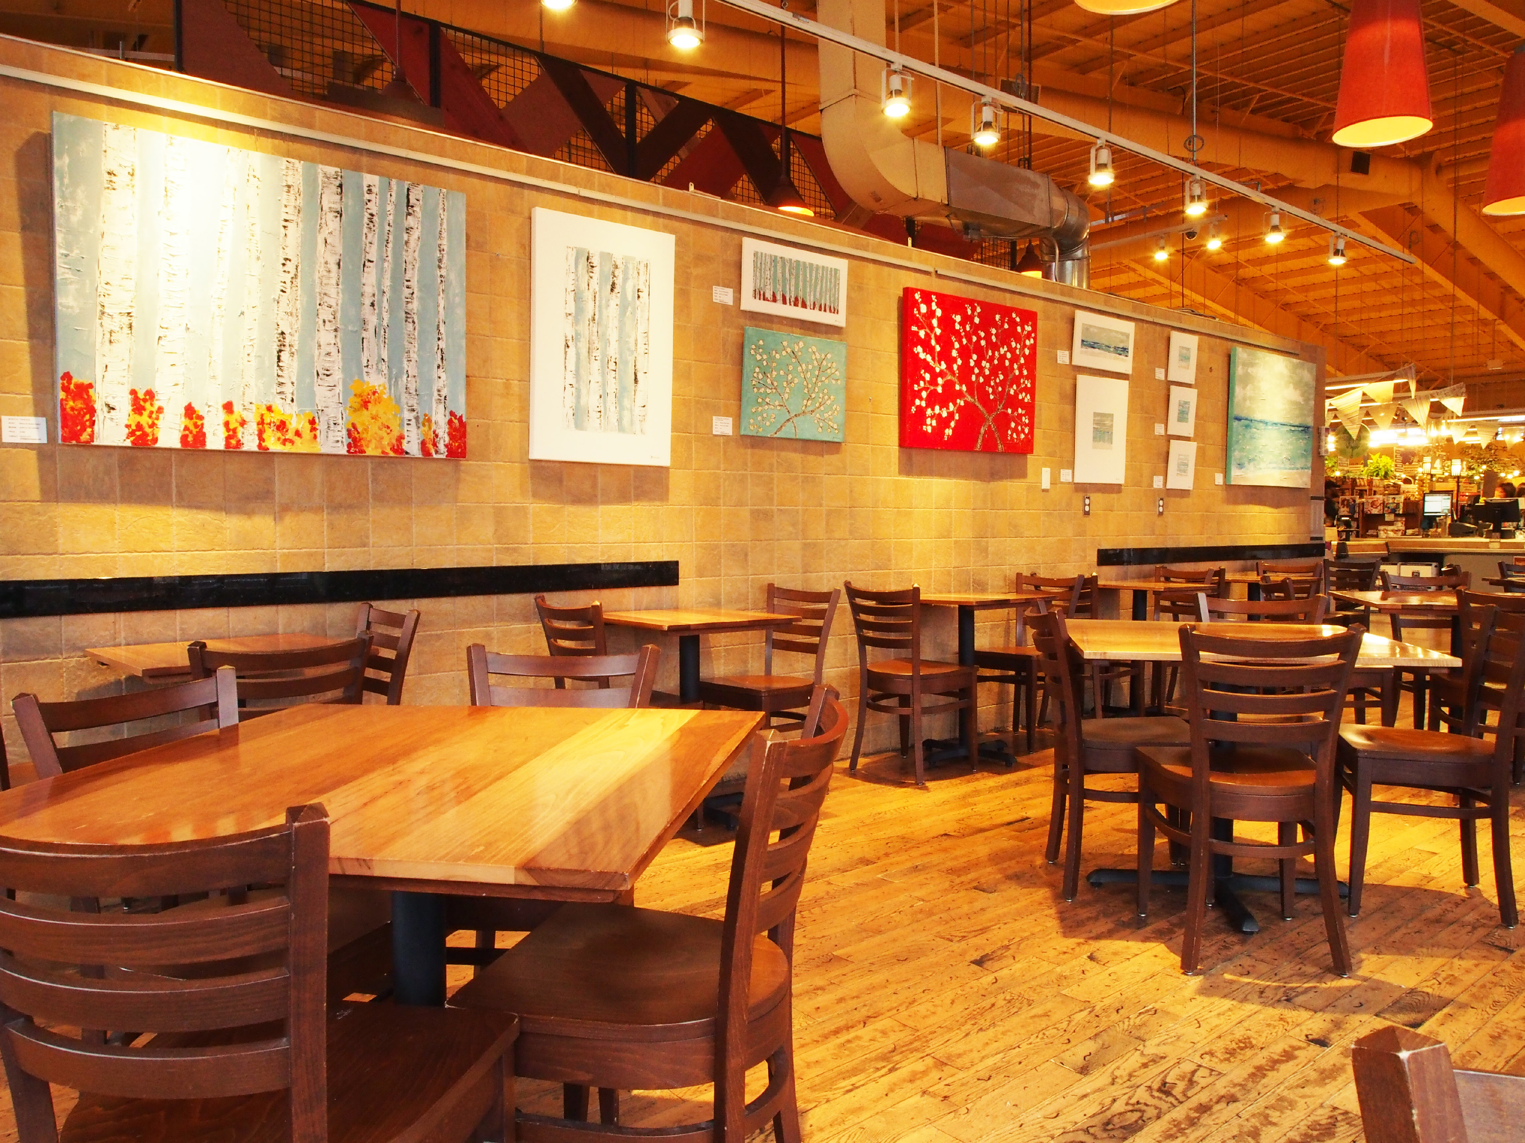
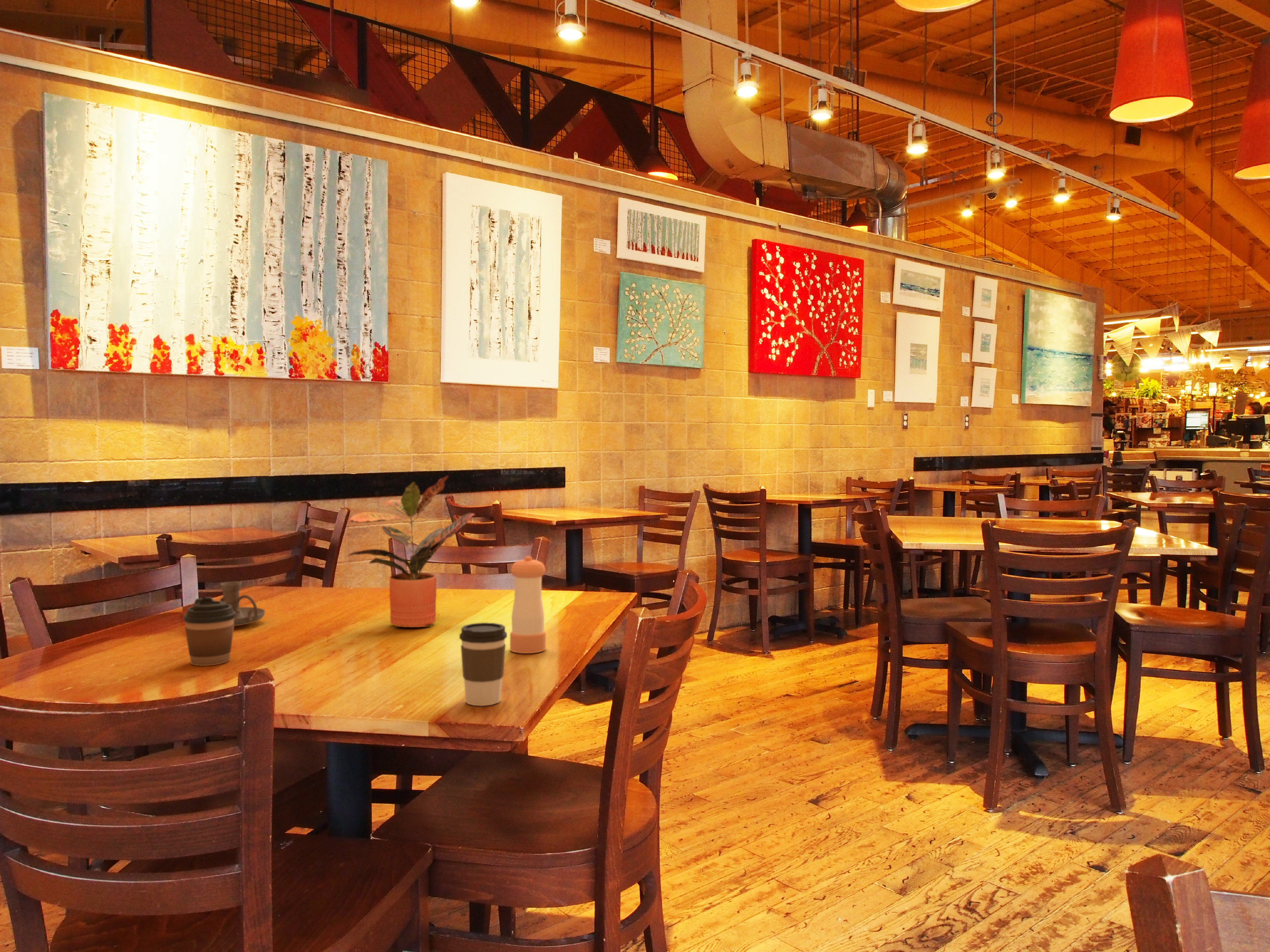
+ coffee cup (210, 630)
+ candle holder (235, 604)
+ potted plant (407, 548)
+ coffee cup (483, 664)
+ pepper shaker (528, 603)
